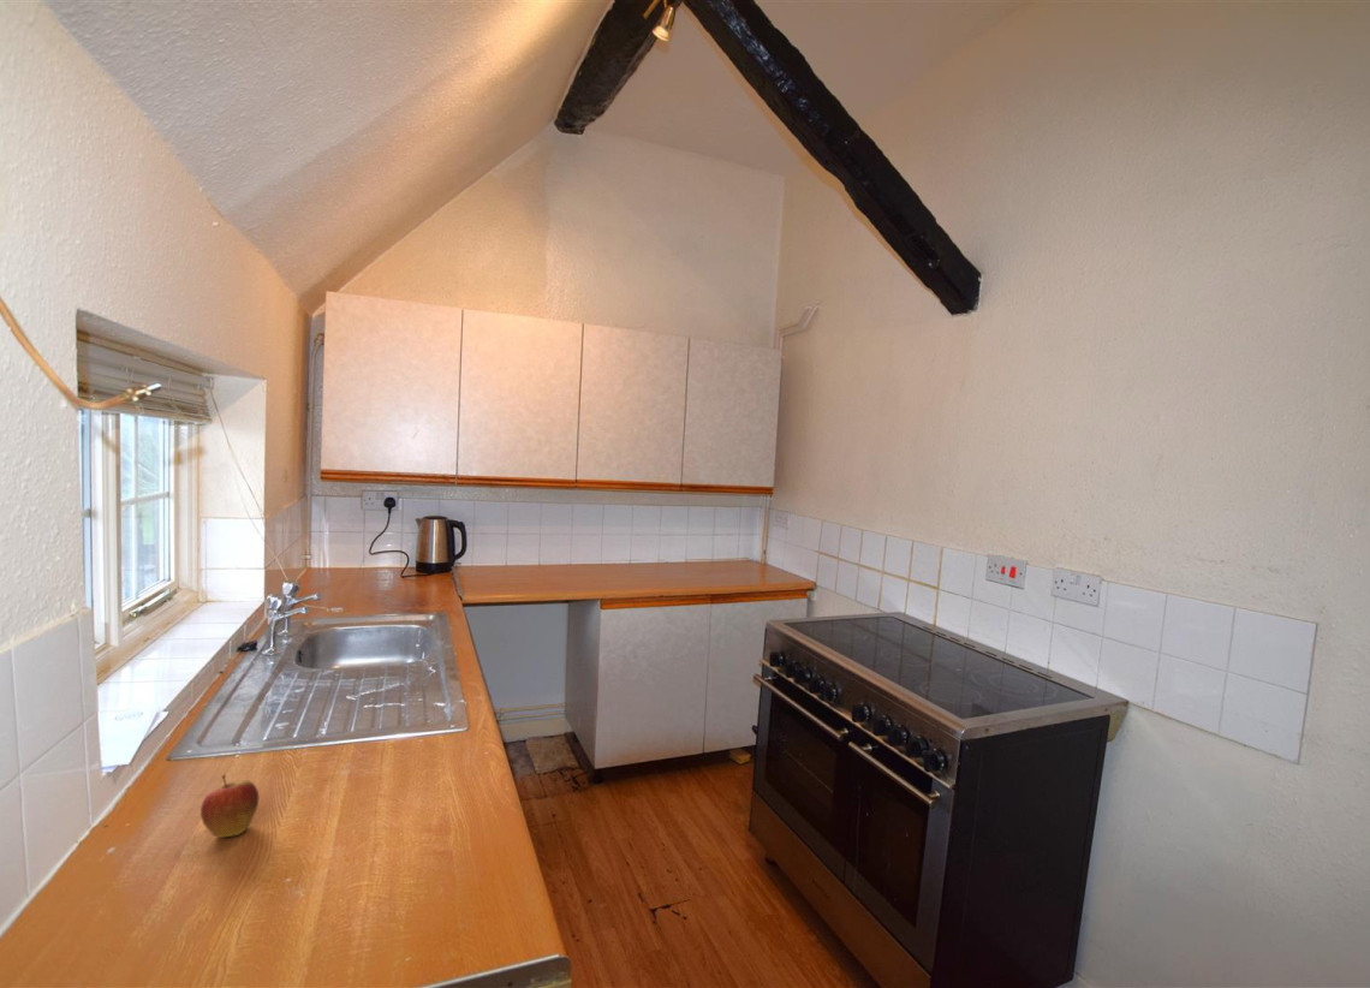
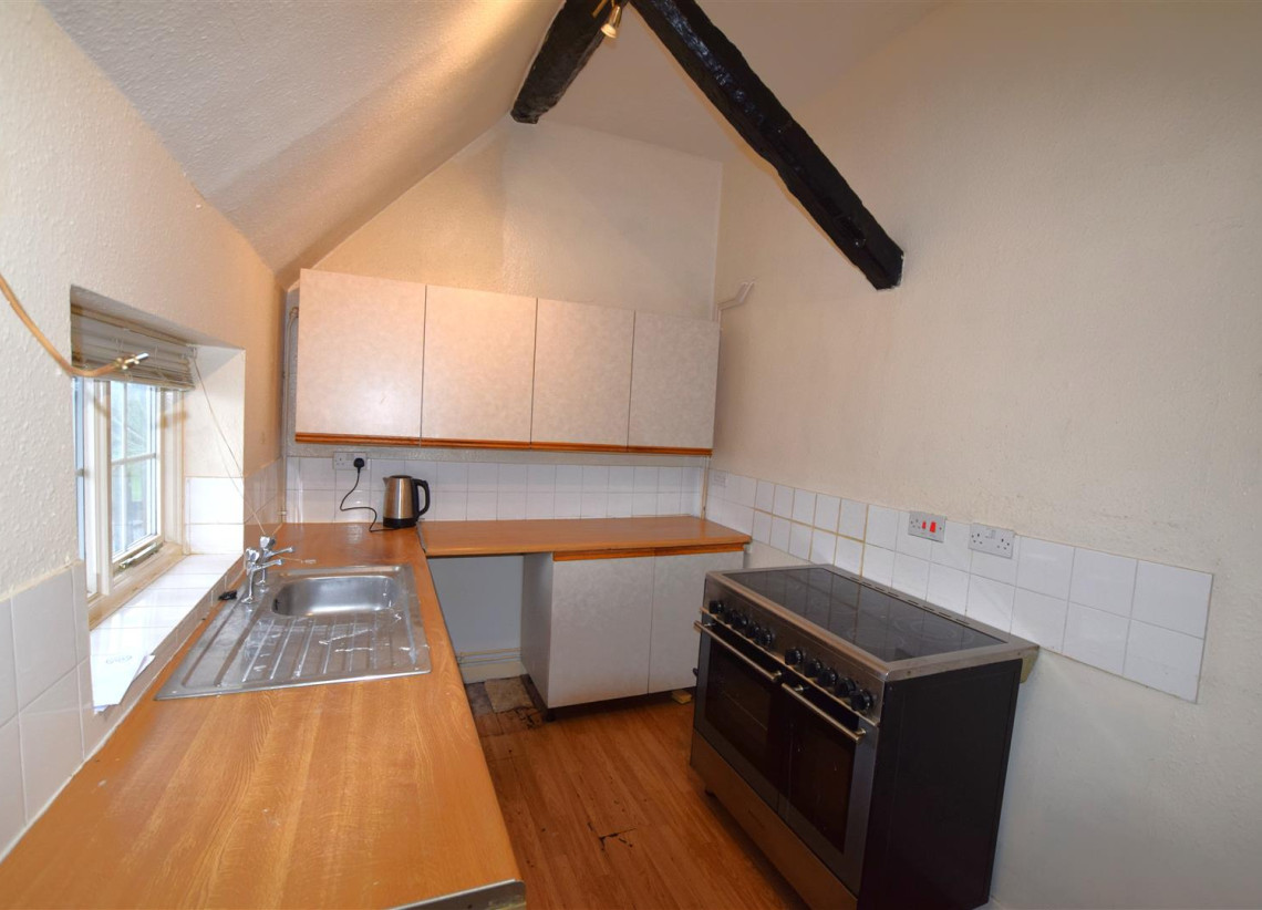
- fruit (230, 804)
